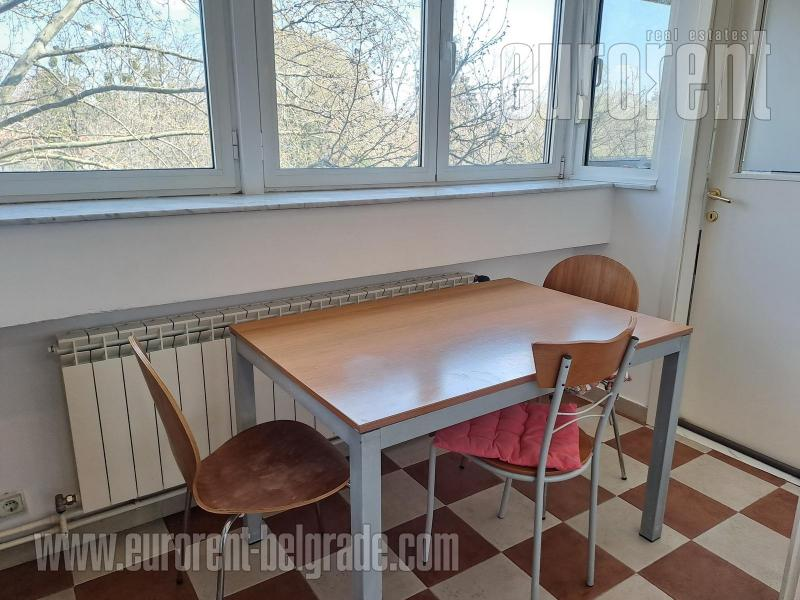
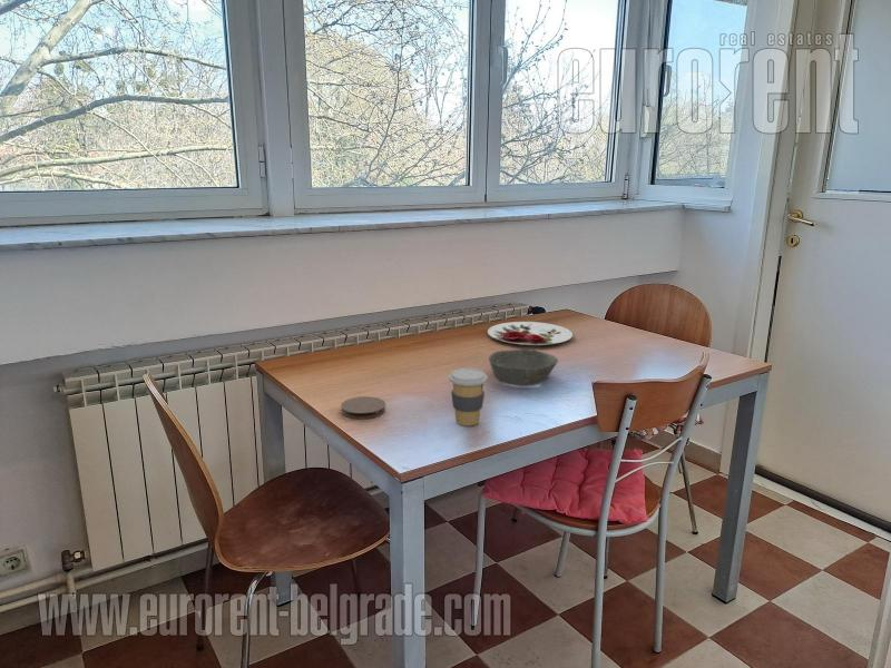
+ coaster (363, 406)
+ bowl (521, 367)
+ coffee cup (467, 397)
+ plate (529, 332)
